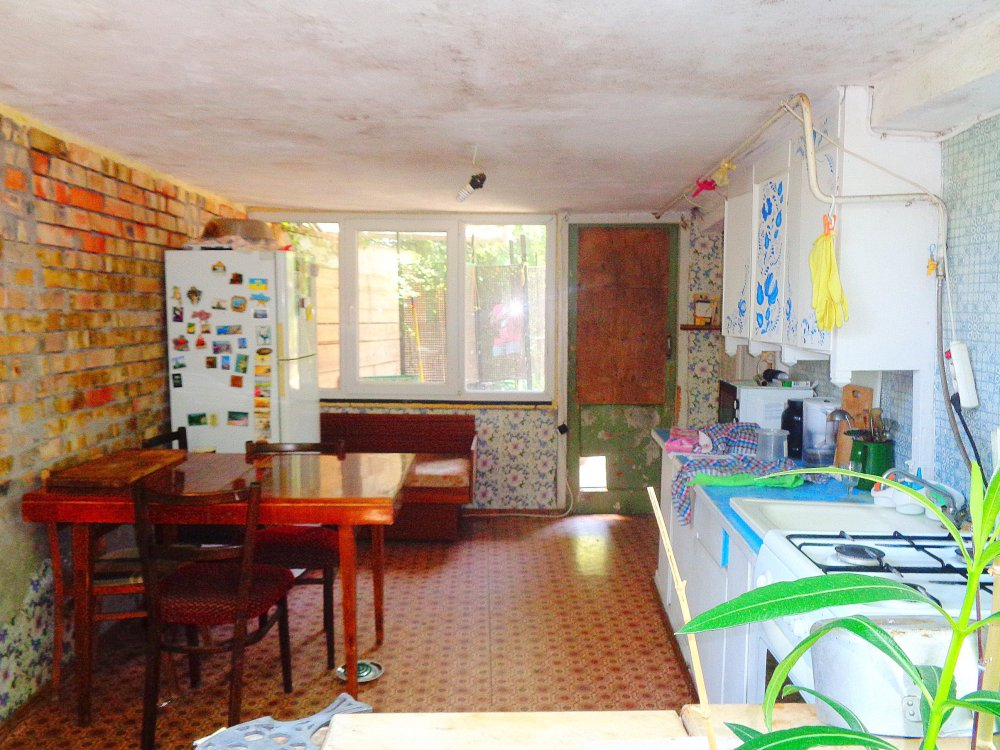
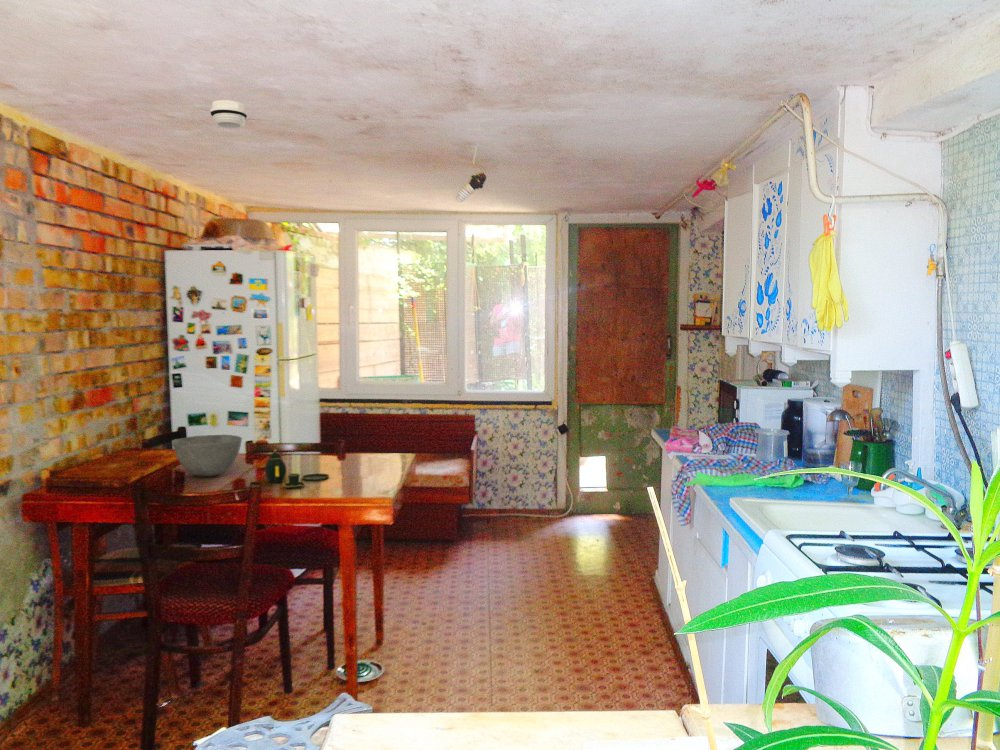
+ teapot (297, 473)
+ bowl (207, 456)
+ smoke detector (228, 114)
